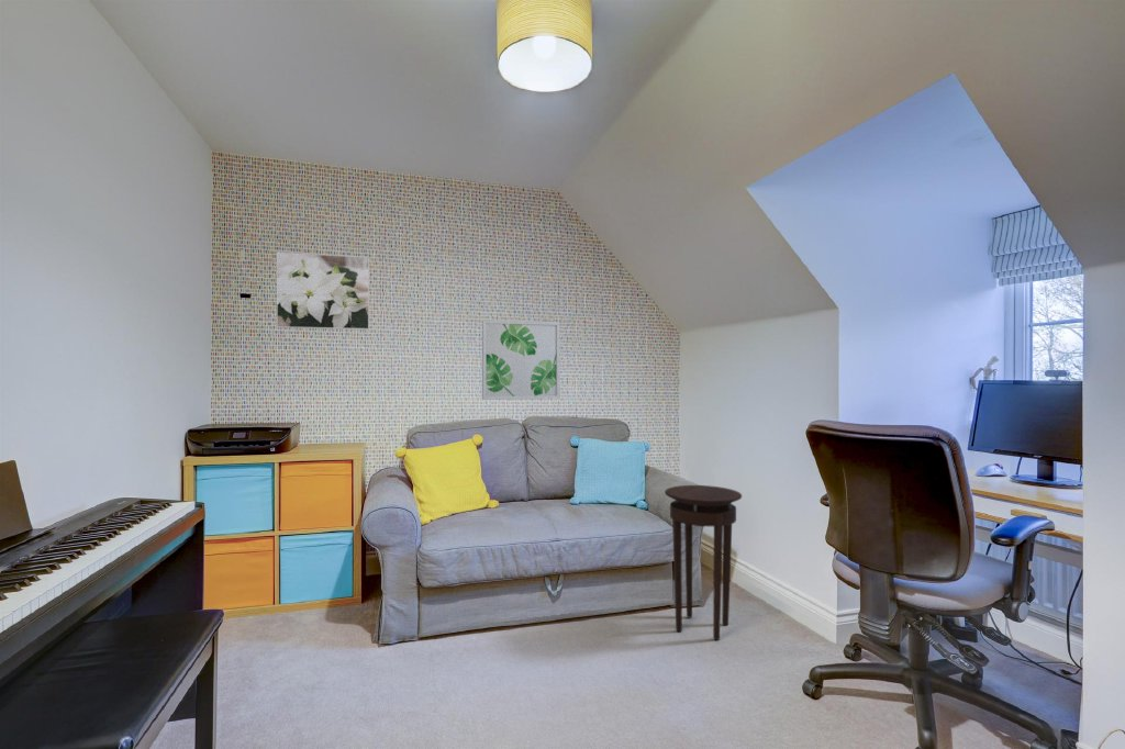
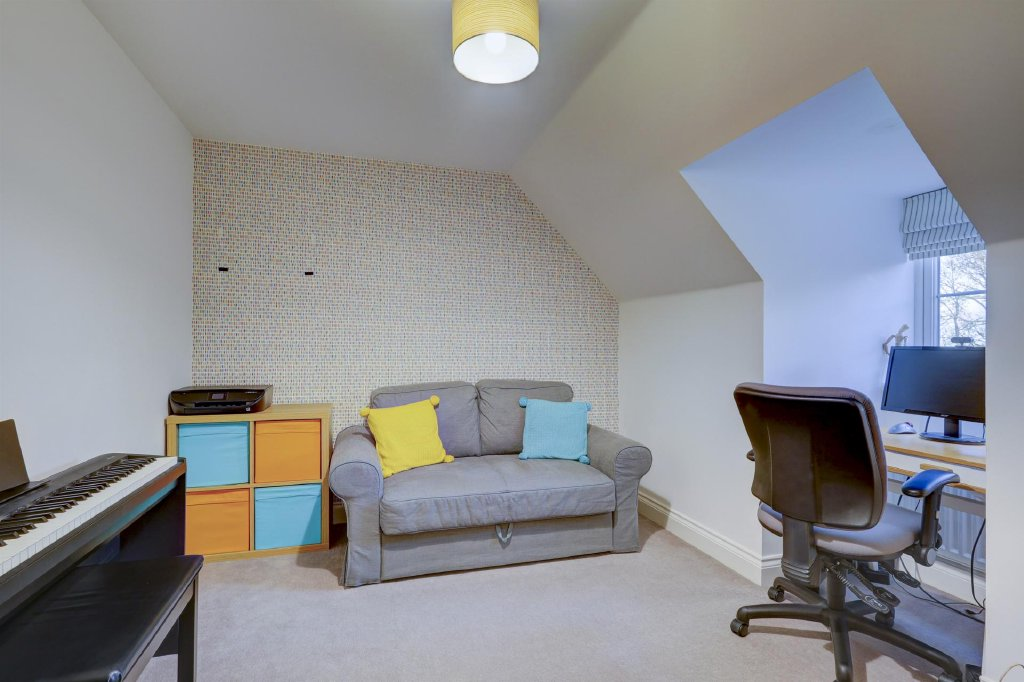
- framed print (324, 291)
- stool (691, 560)
- wall art (521, 360)
